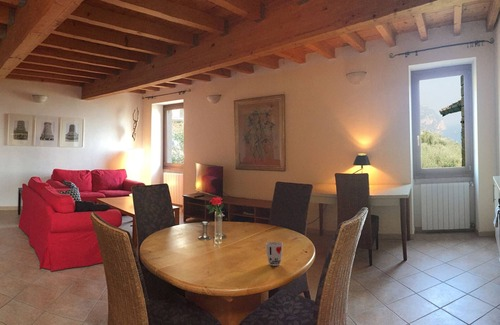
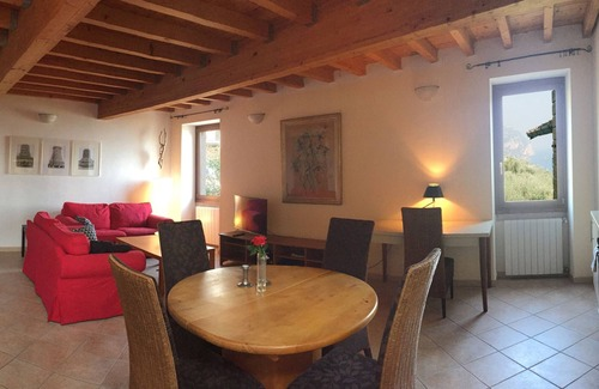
- cup (274, 253)
